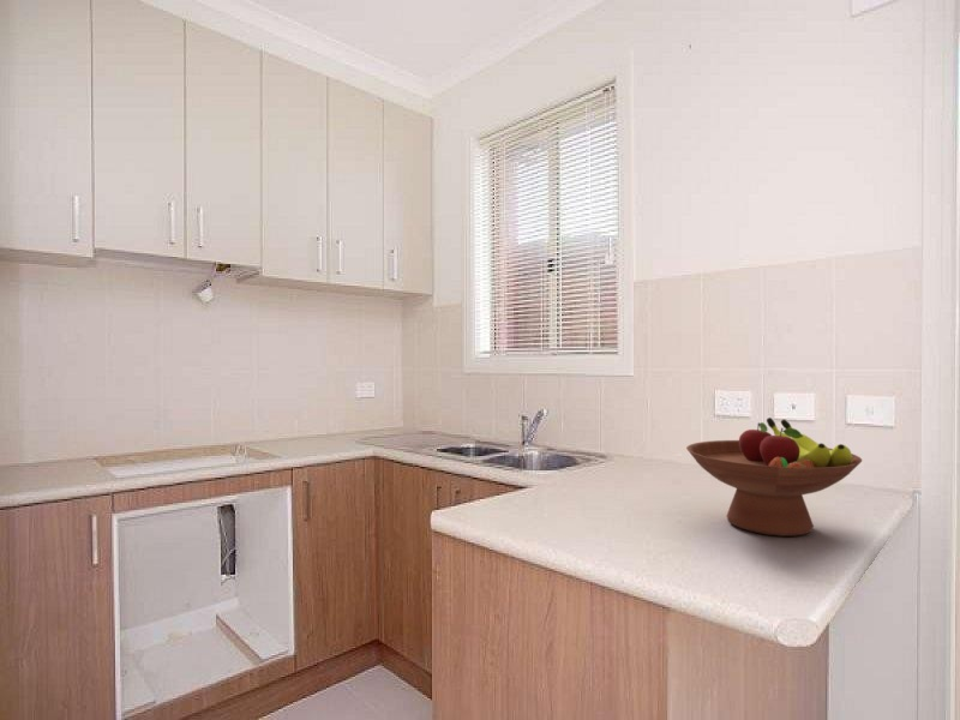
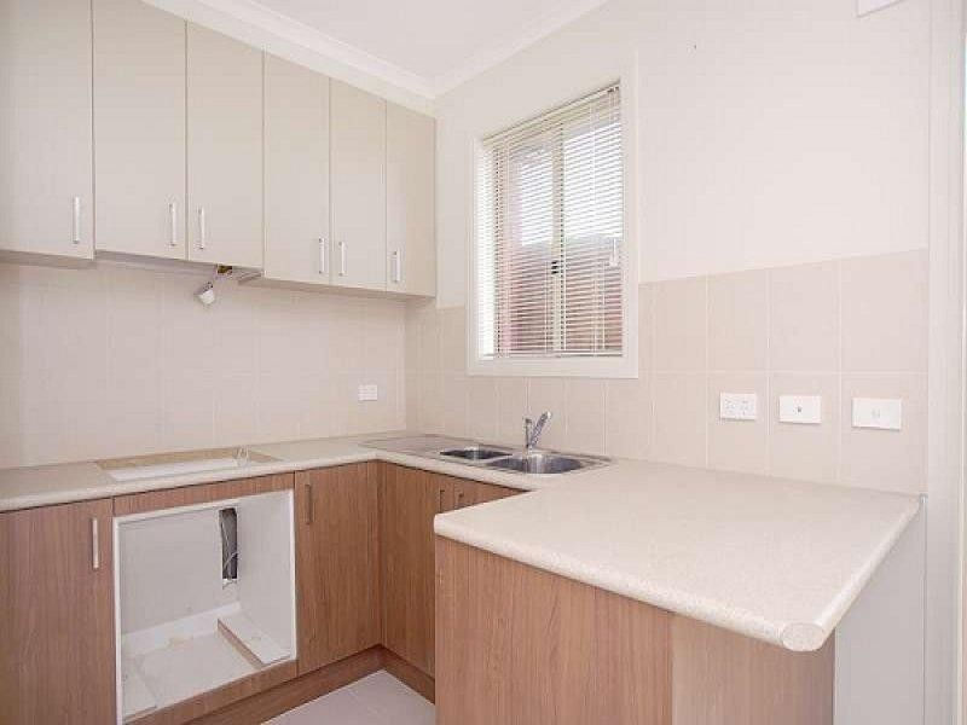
- fruit bowl (768, 474)
